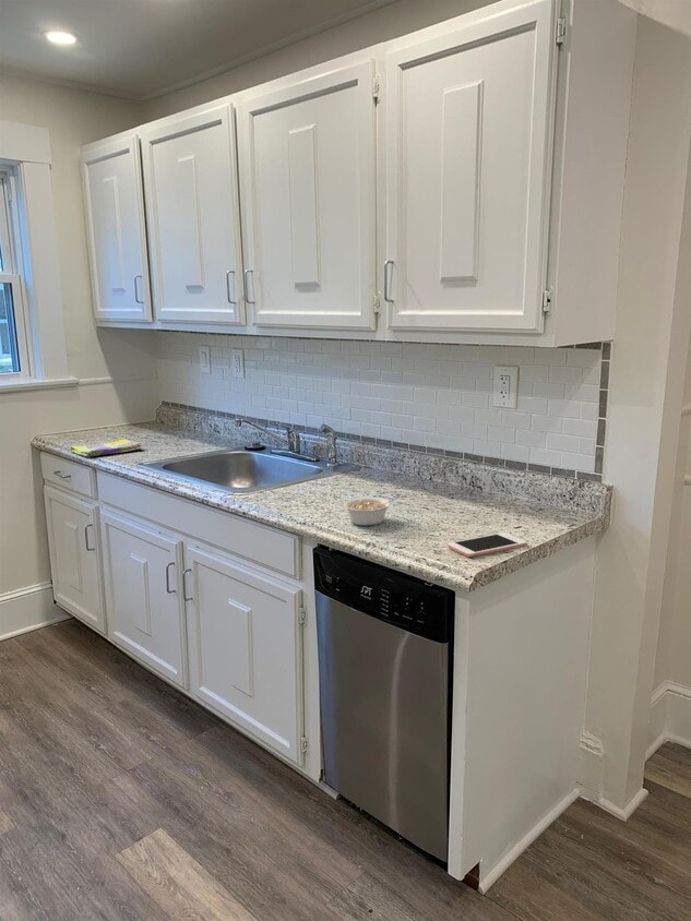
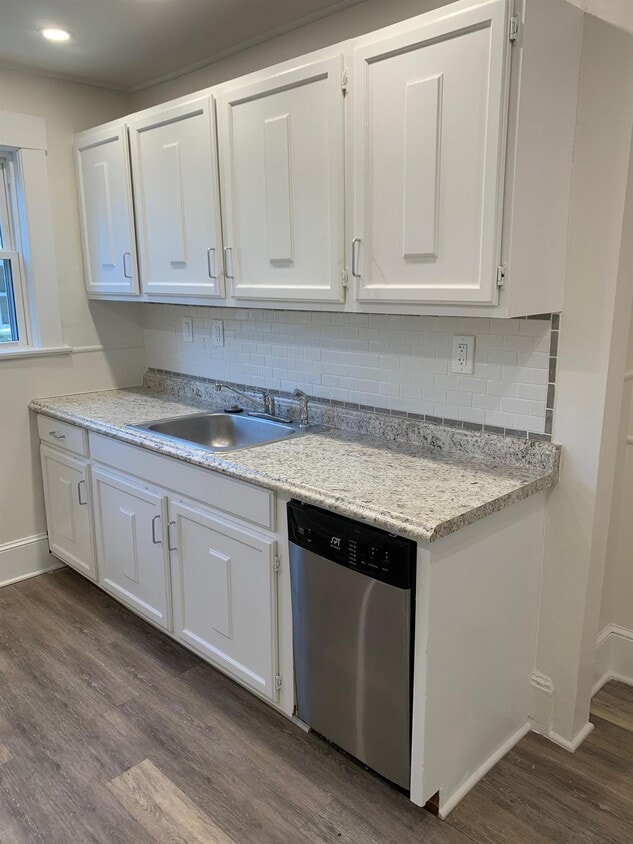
- legume (368, 510)
- cell phone (487, 543)
- dish towel (107, 446)
